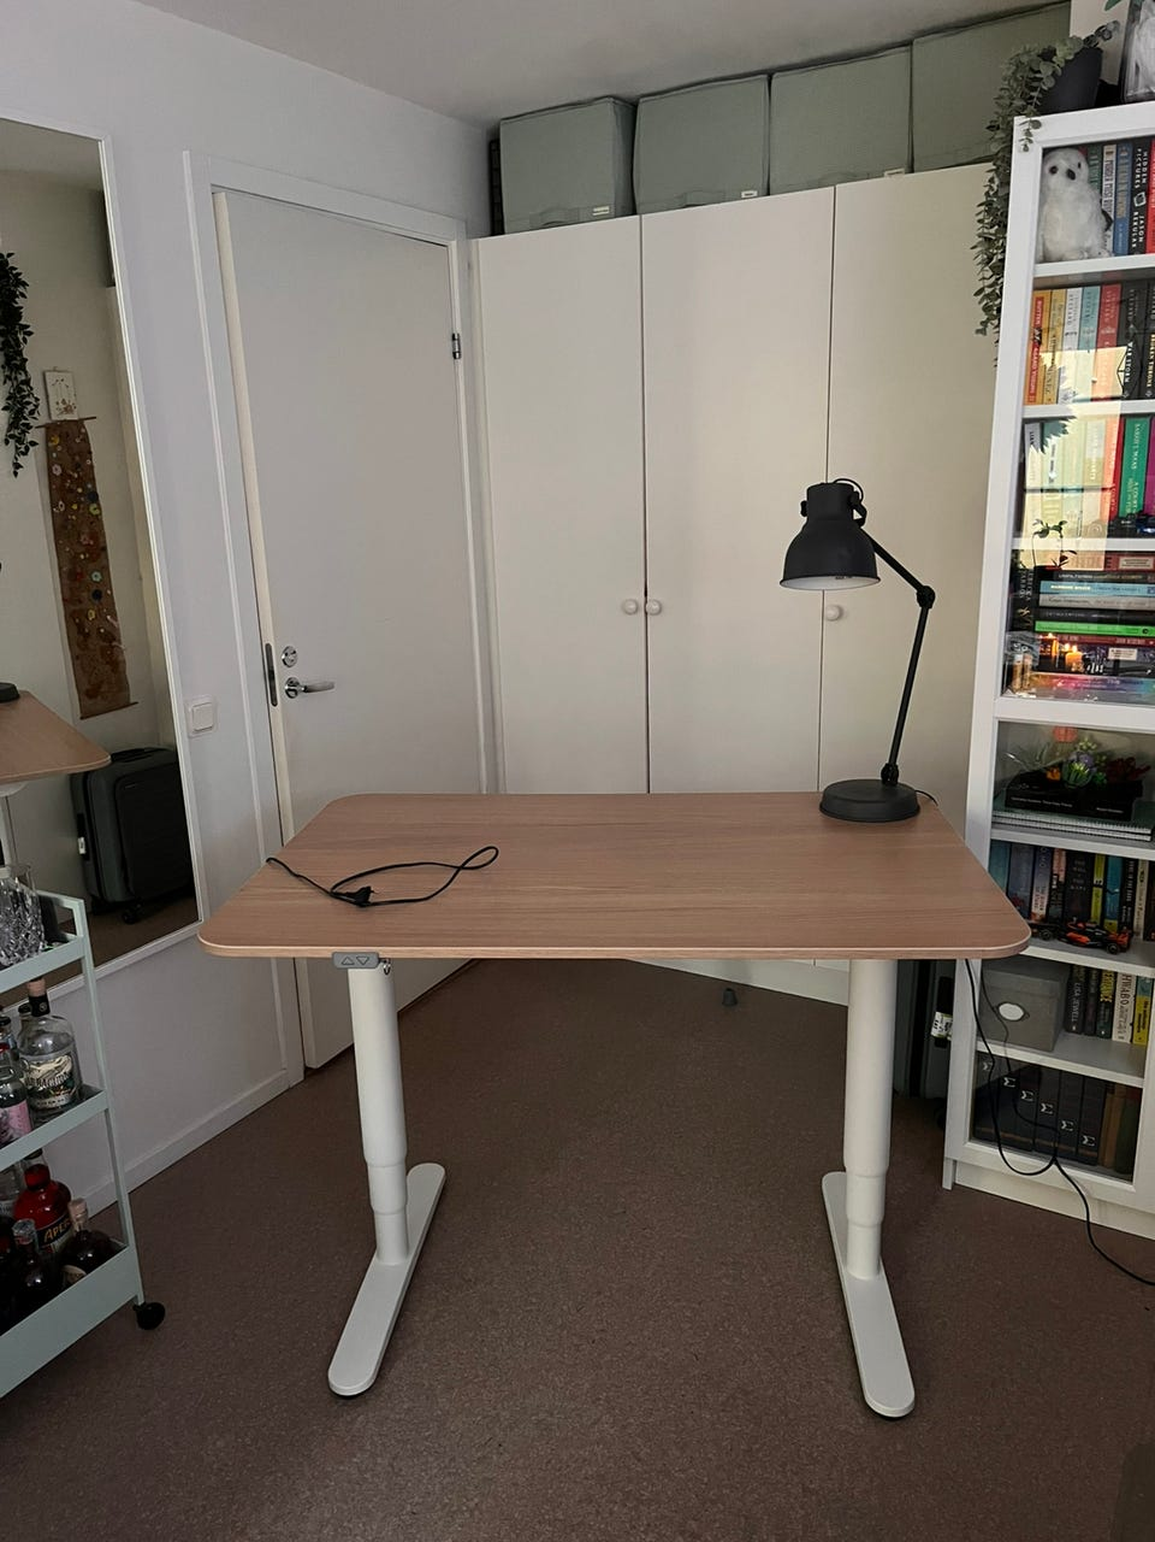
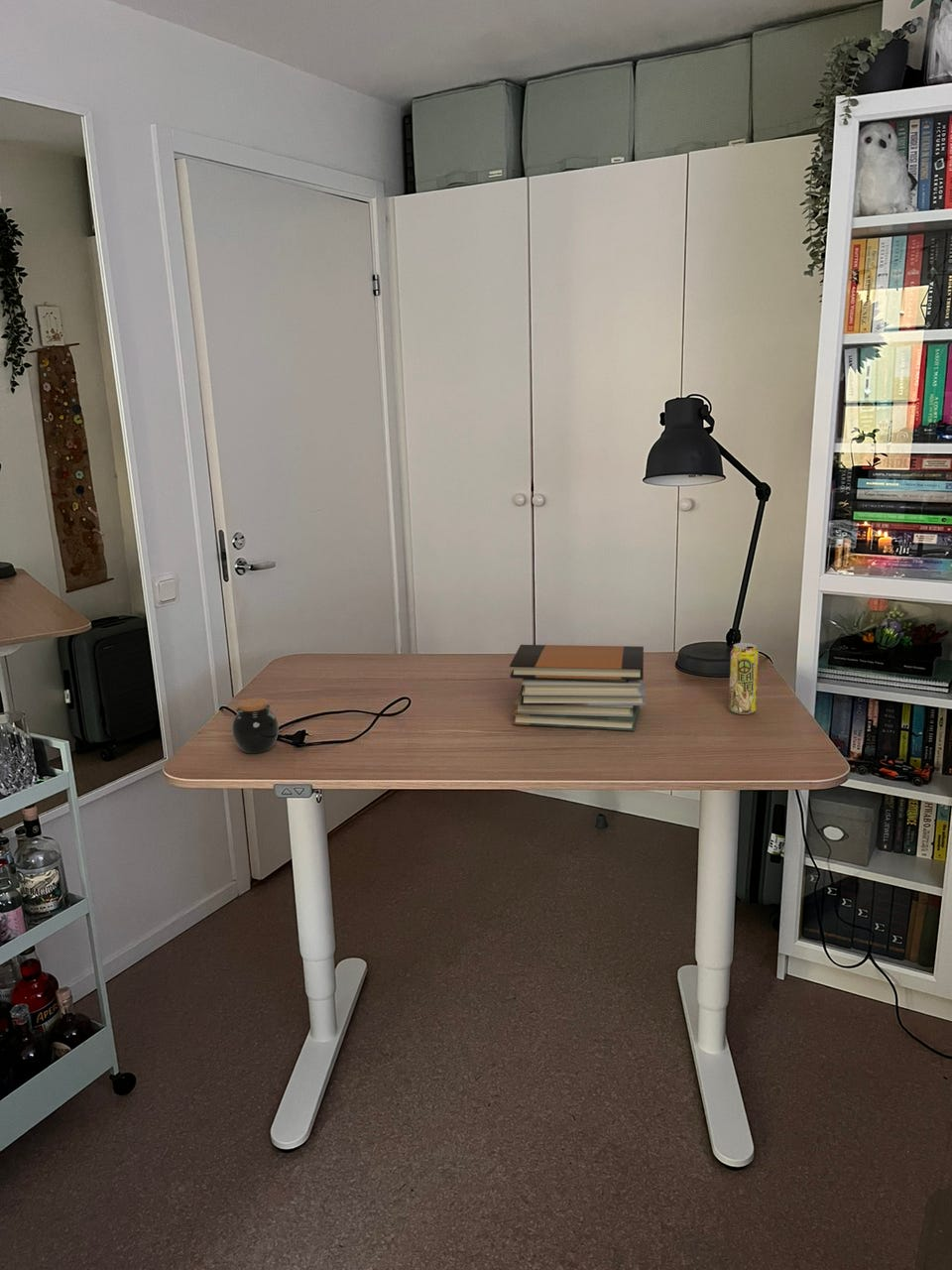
+ jar (255, 725)
+ book stack (579, 686)
+ beverage can (743, 677)
